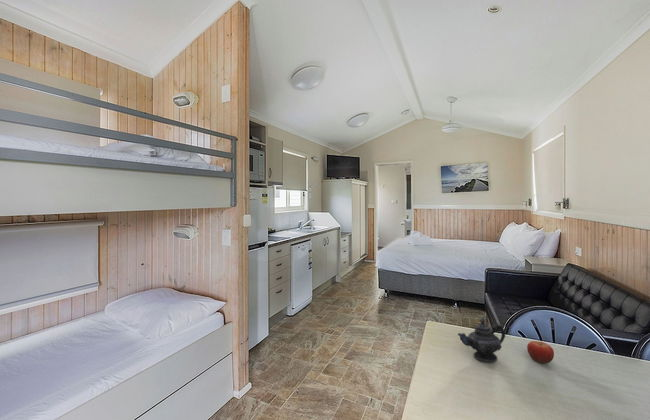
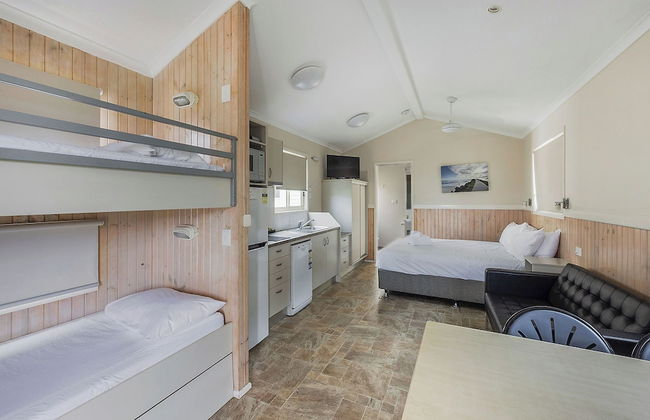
- fruit (540, 350)
- teapot (482, 337)
